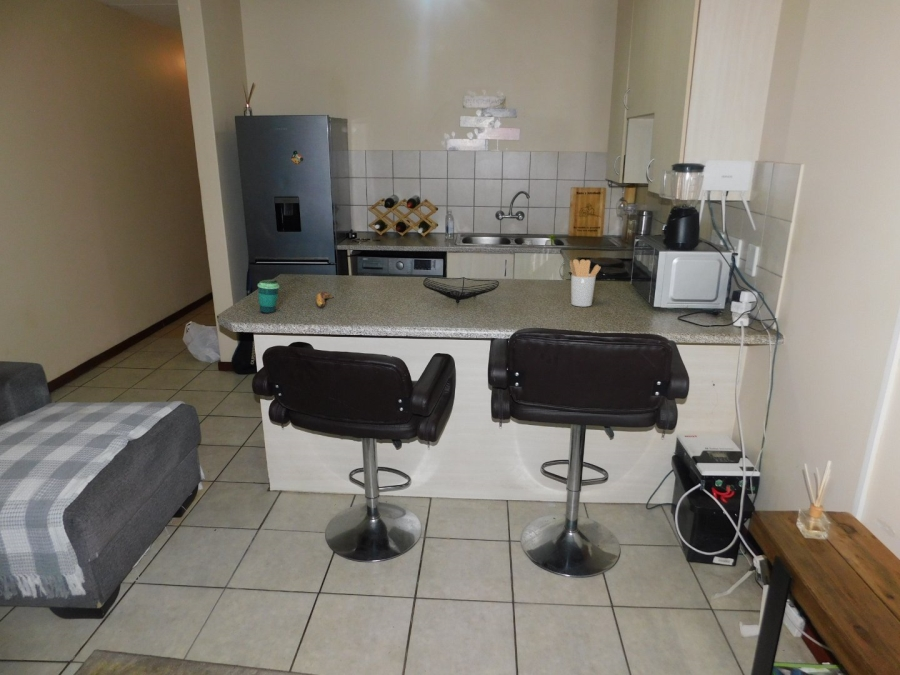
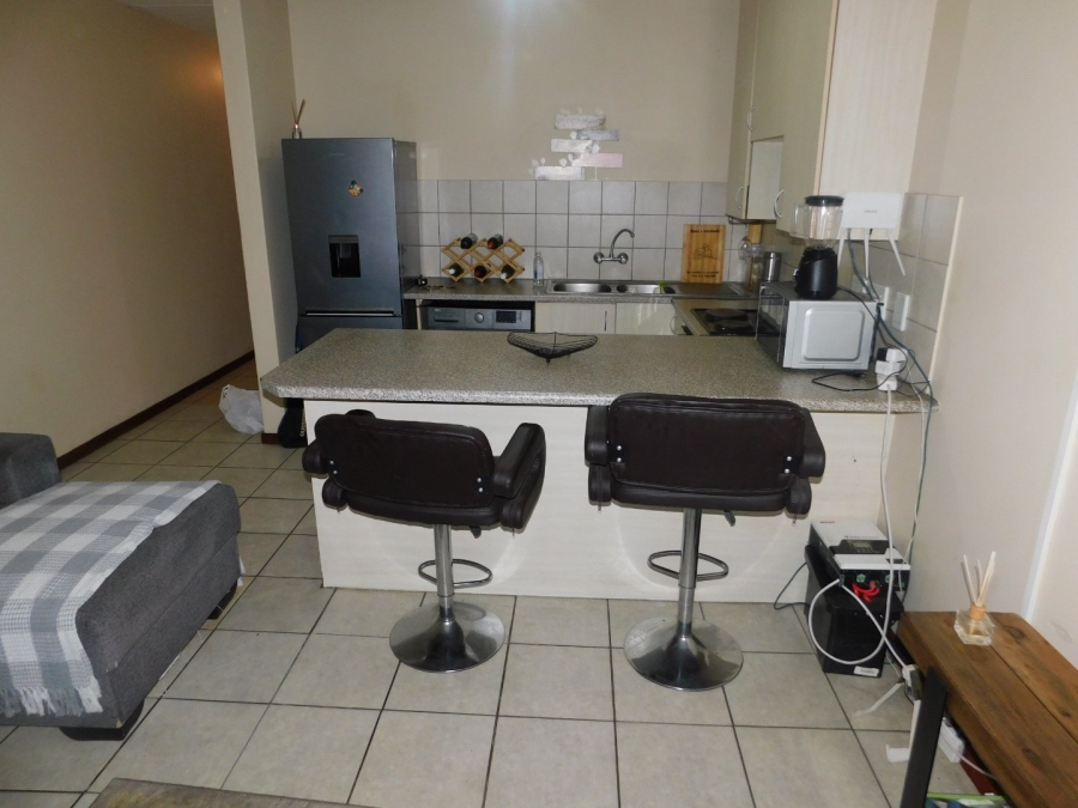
- cup (269, 296)
- banana (323, 298)
- utensil holder (582, 281)
